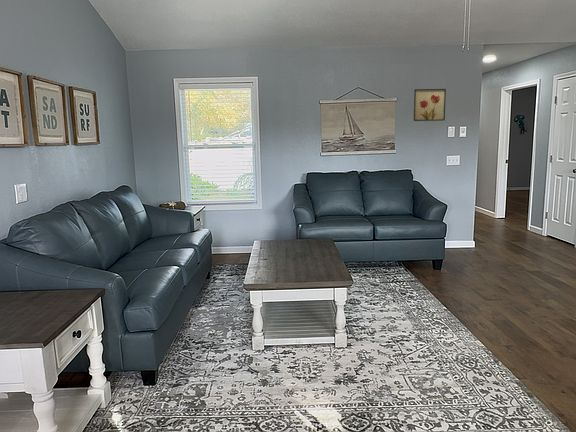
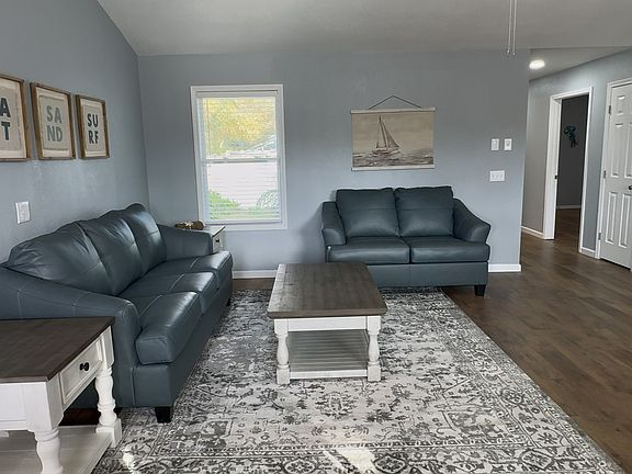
- wall art (429, 105)
